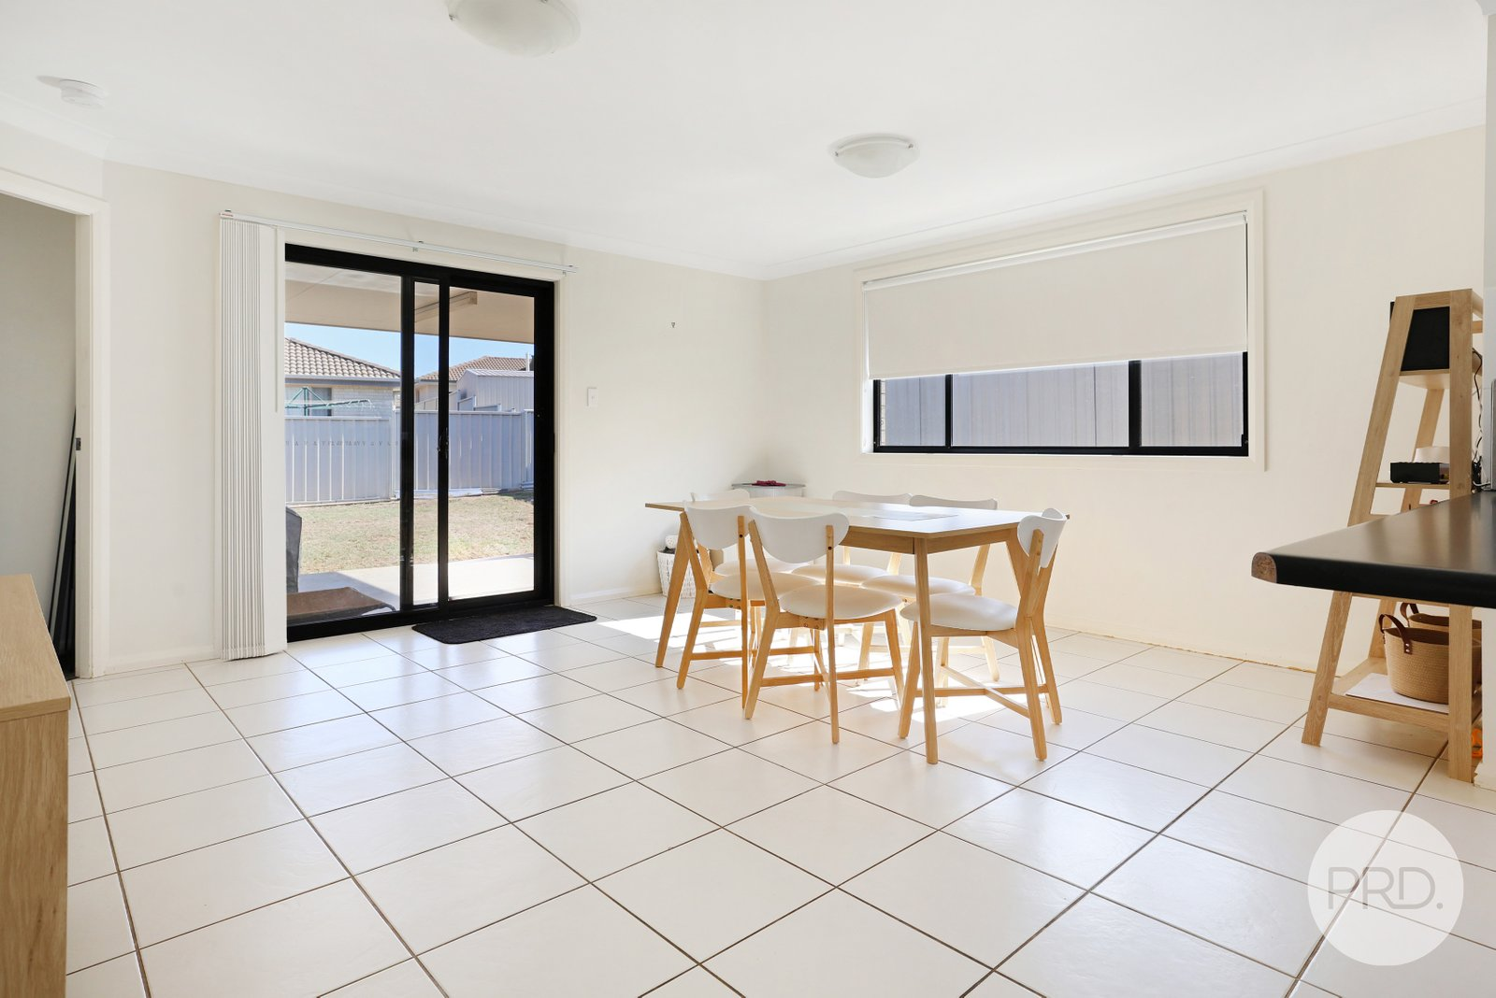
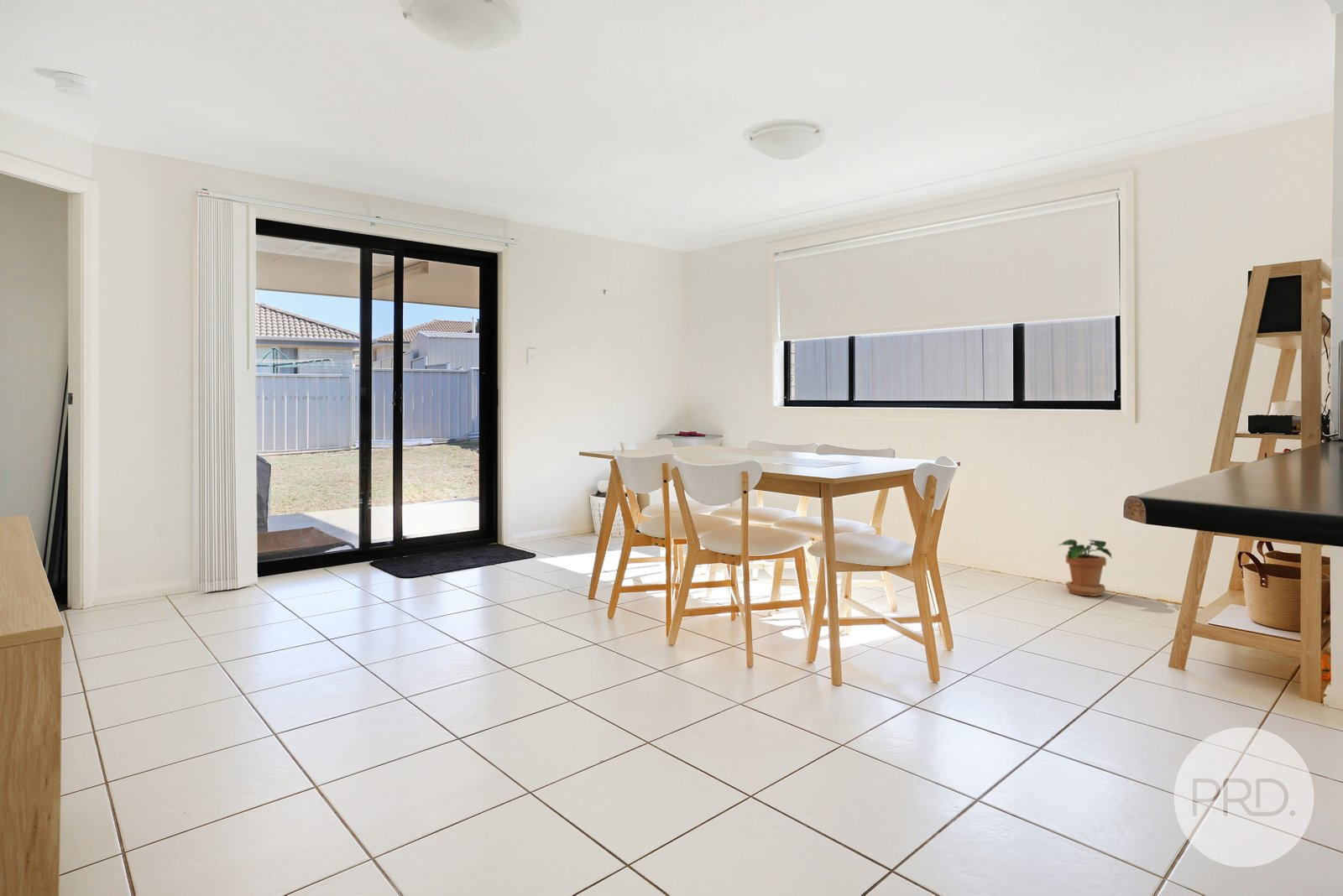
+ potted plant (1080, 566)
